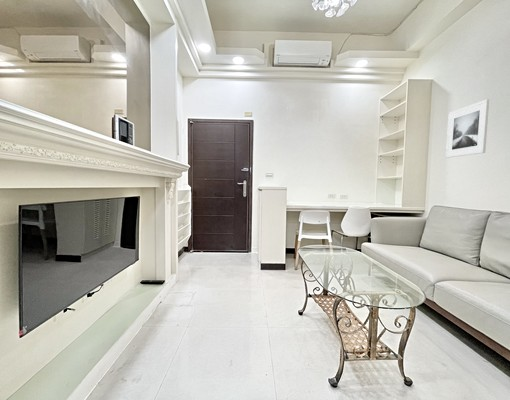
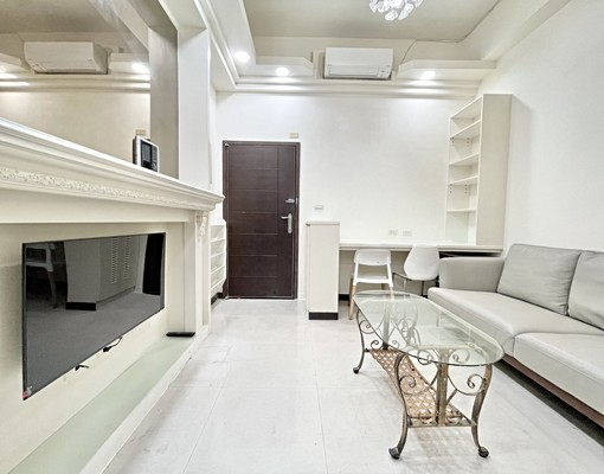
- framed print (465, 131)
